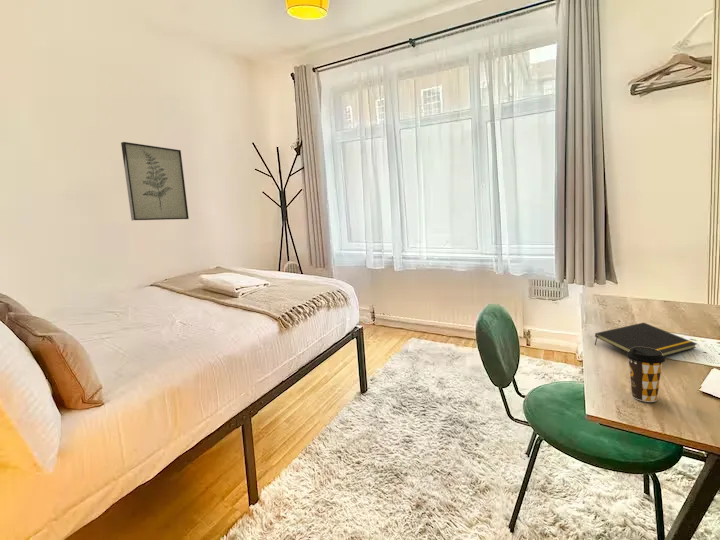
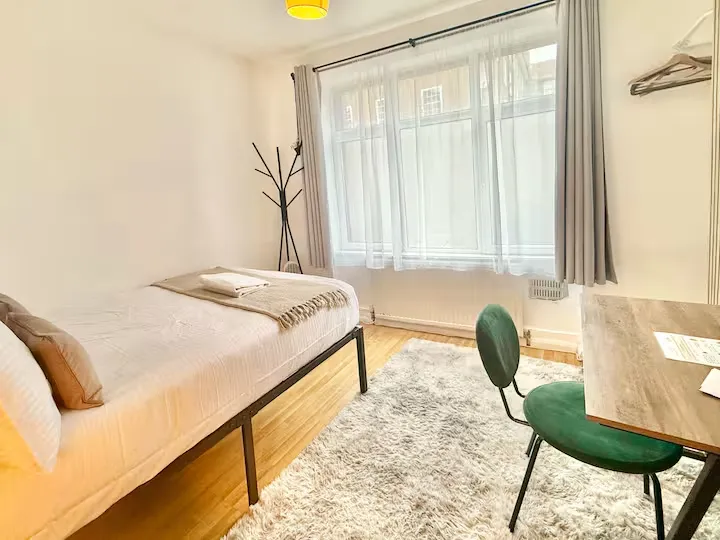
- notepad (644, 340)
- wall art (157, 183)
- coffee cup (644, 374)
